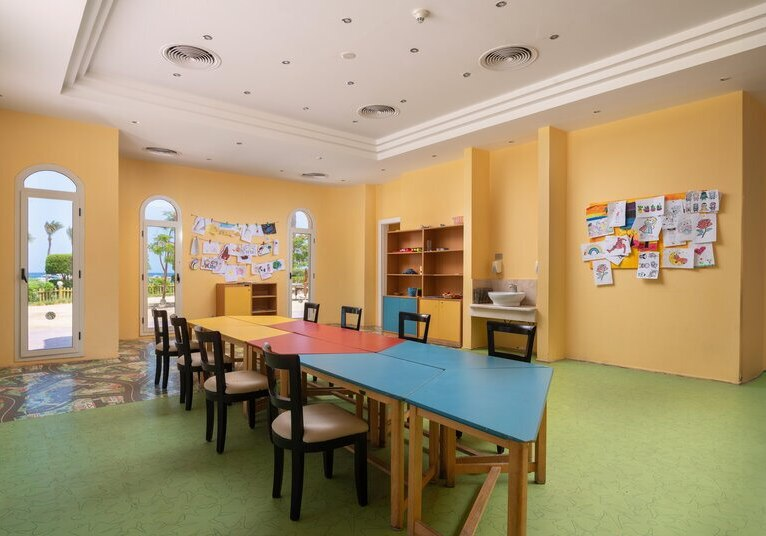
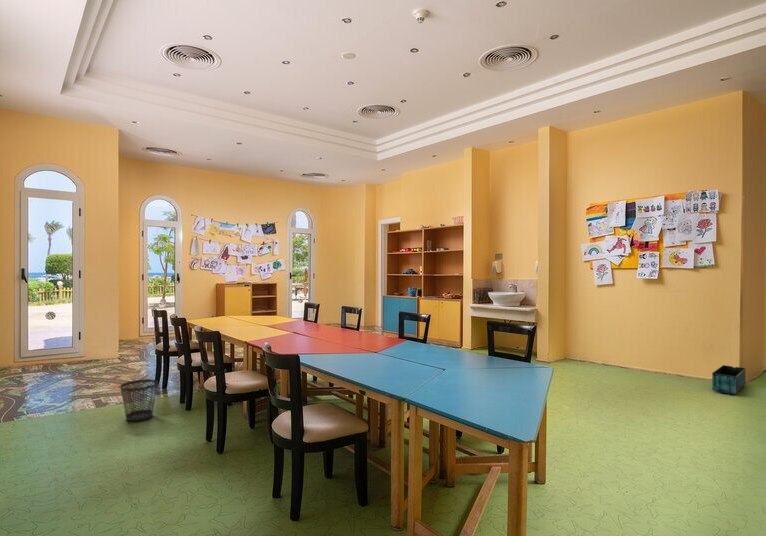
+ wastebasket (139, 399)
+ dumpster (729, 379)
